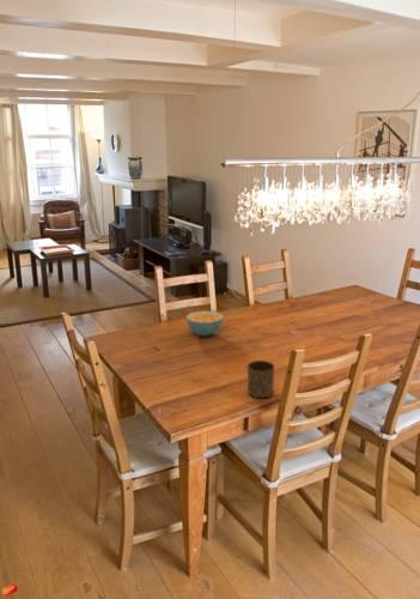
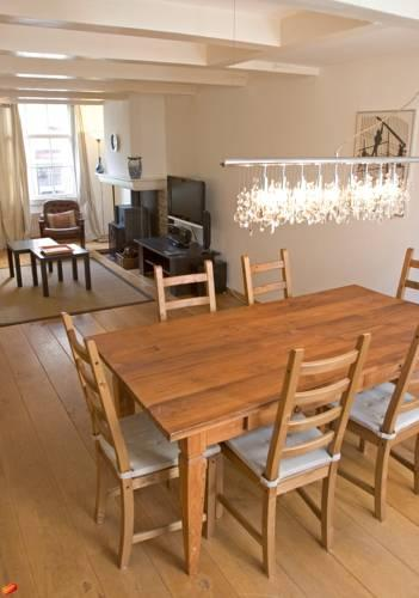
- cup (260, 379)
- cereal bowl (205, 325)
